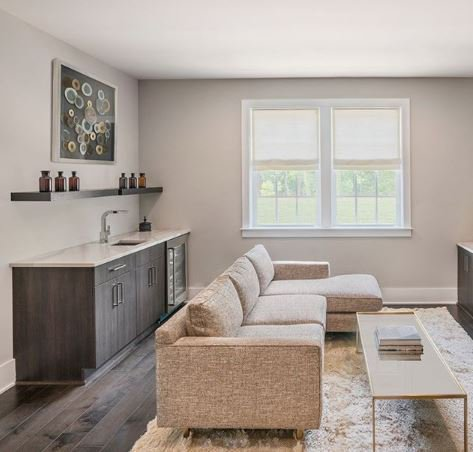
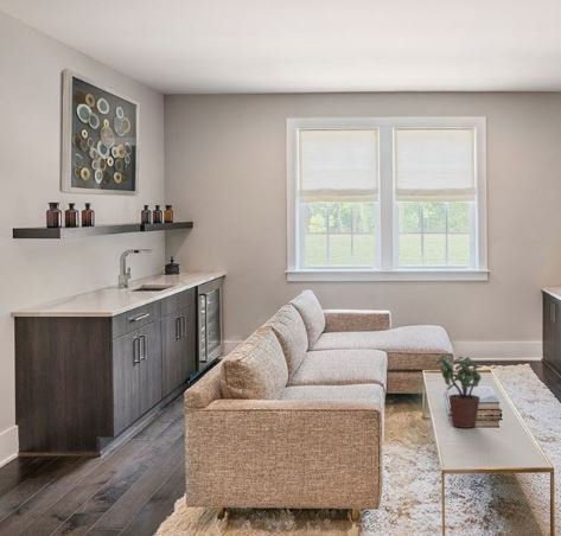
+ potted plant (463, 389)
